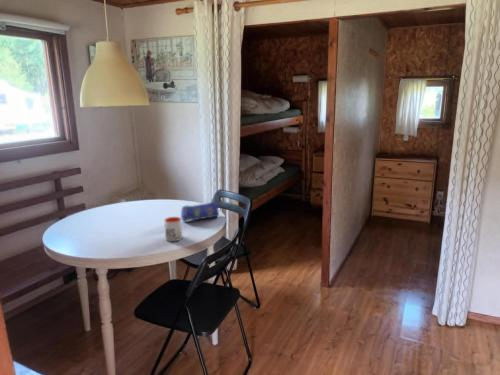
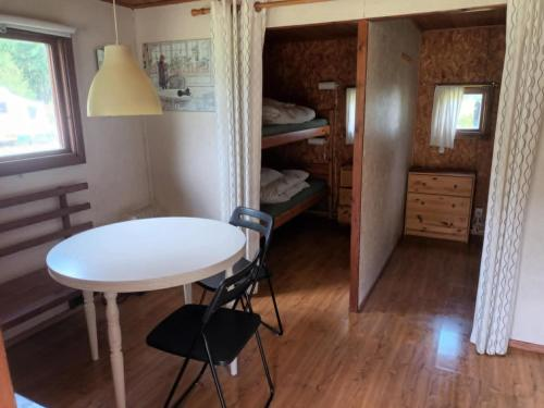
- pencil case (200, 211)
- mug (172, 227)
